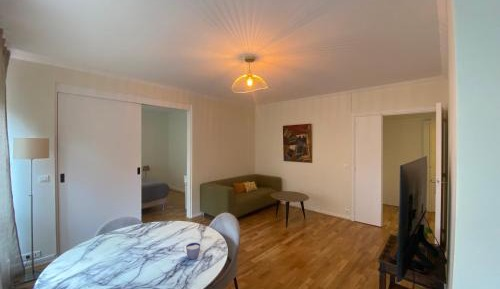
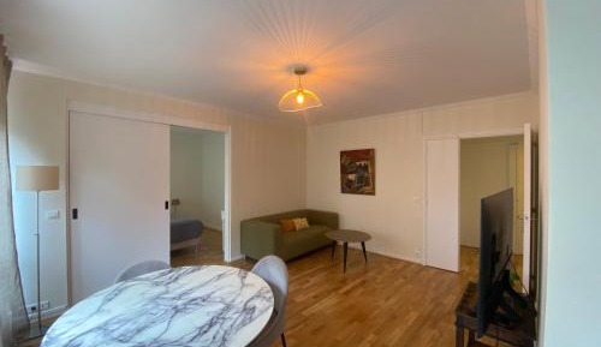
- cup (191, 251)
